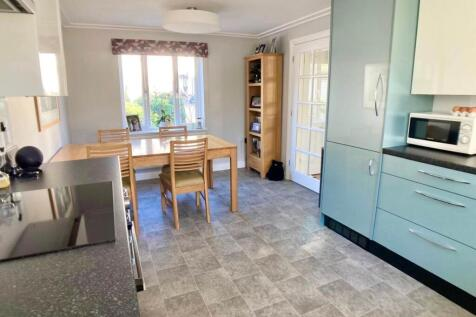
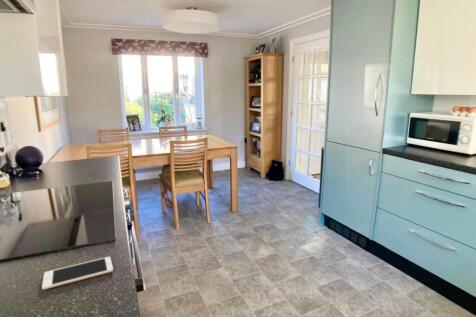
+ cell phone (79, 271)
